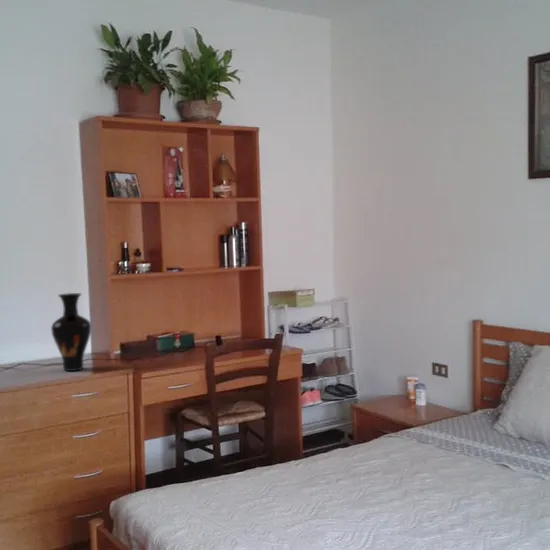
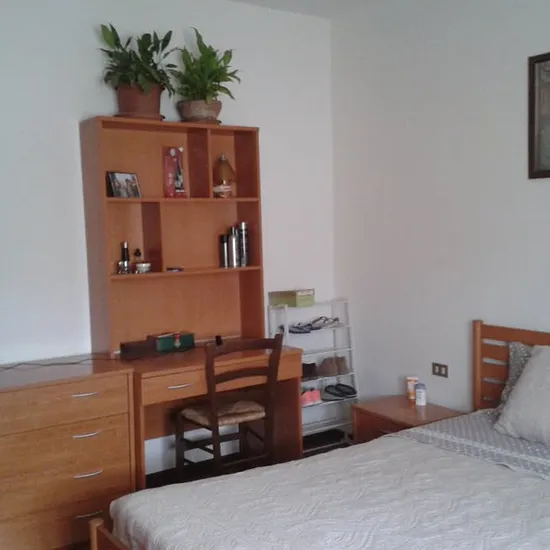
- vase (71, 331)
